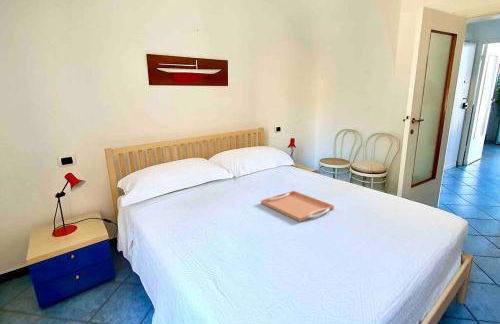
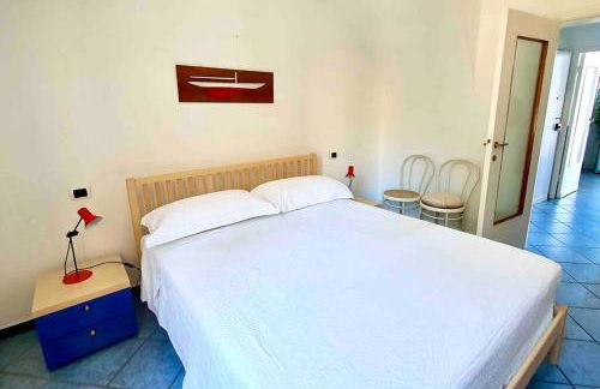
- serving tray (296, 204)
